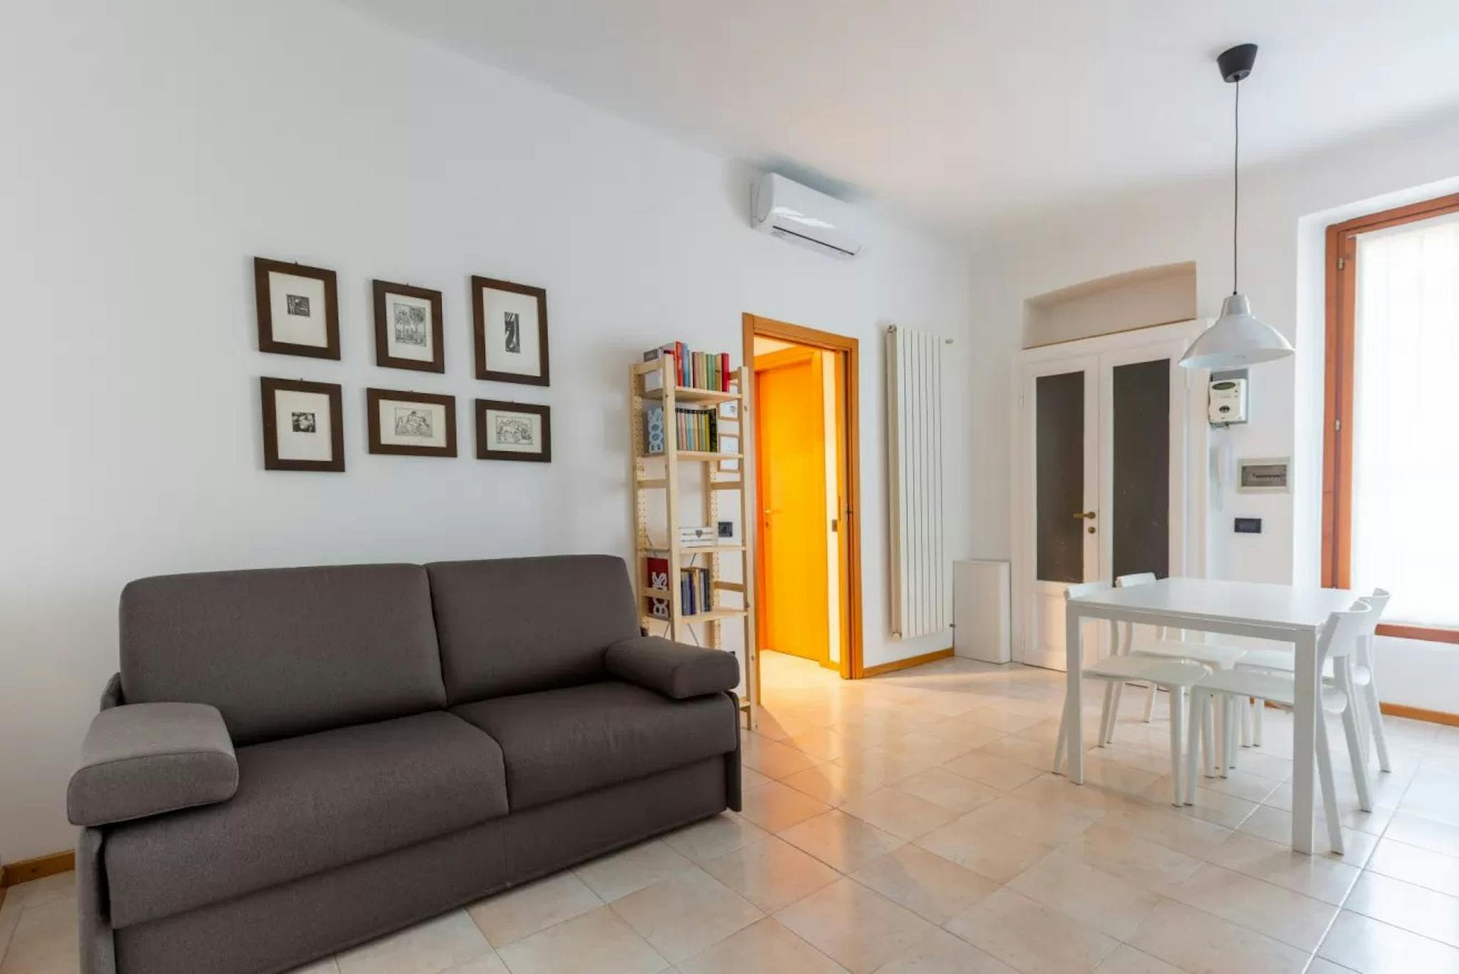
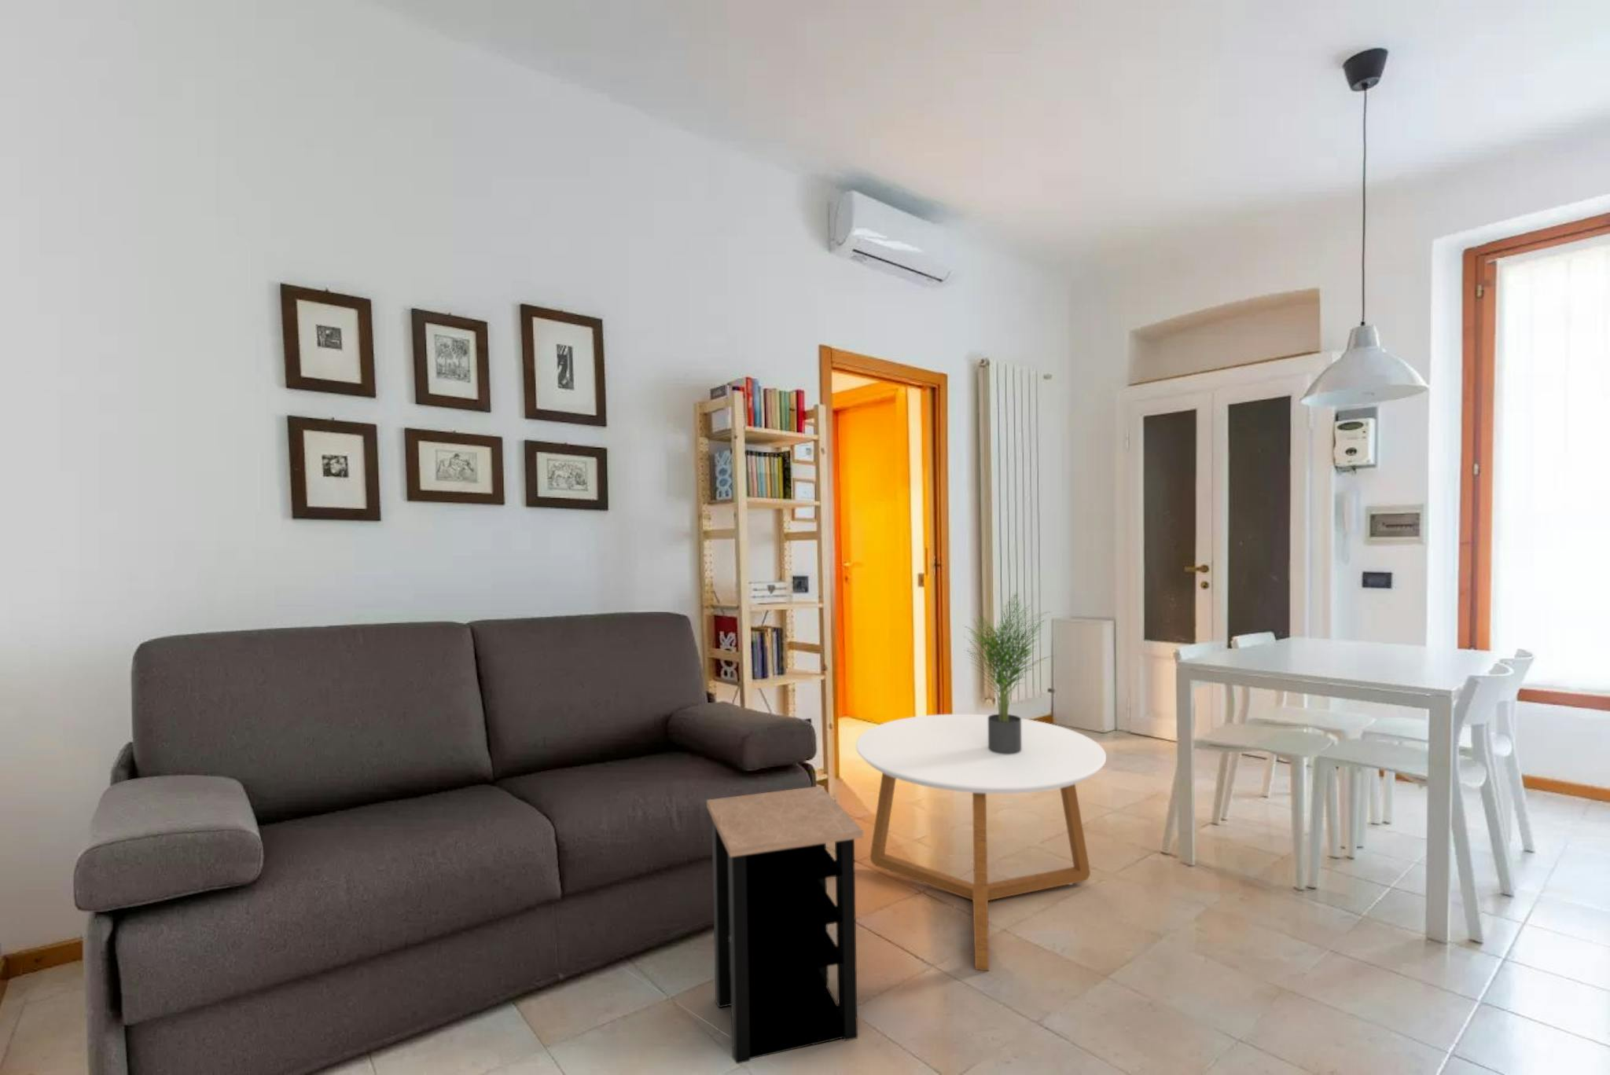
+ potted plant (998, 667)
+ side table (781, 915)
+ coffee table (981, 822)
